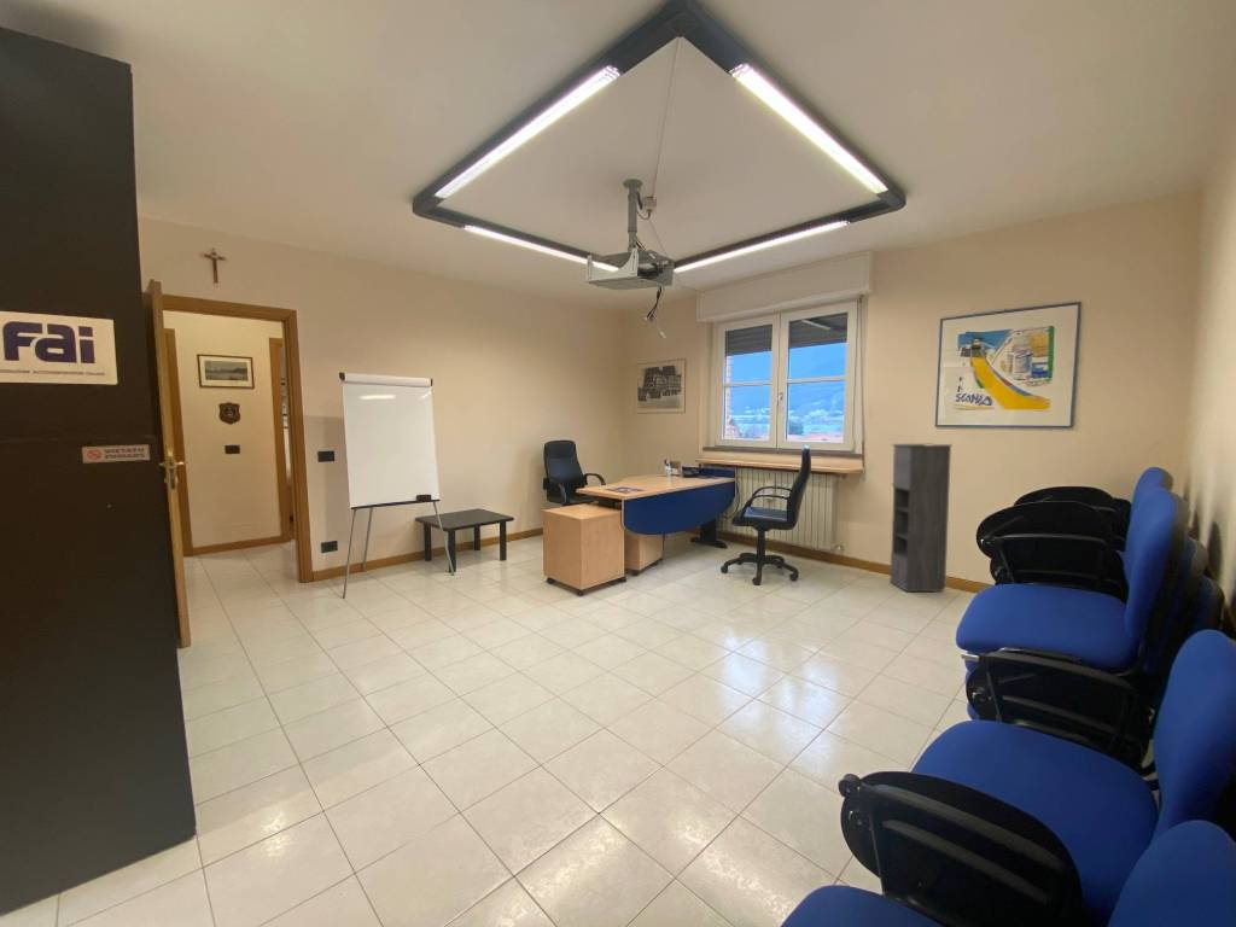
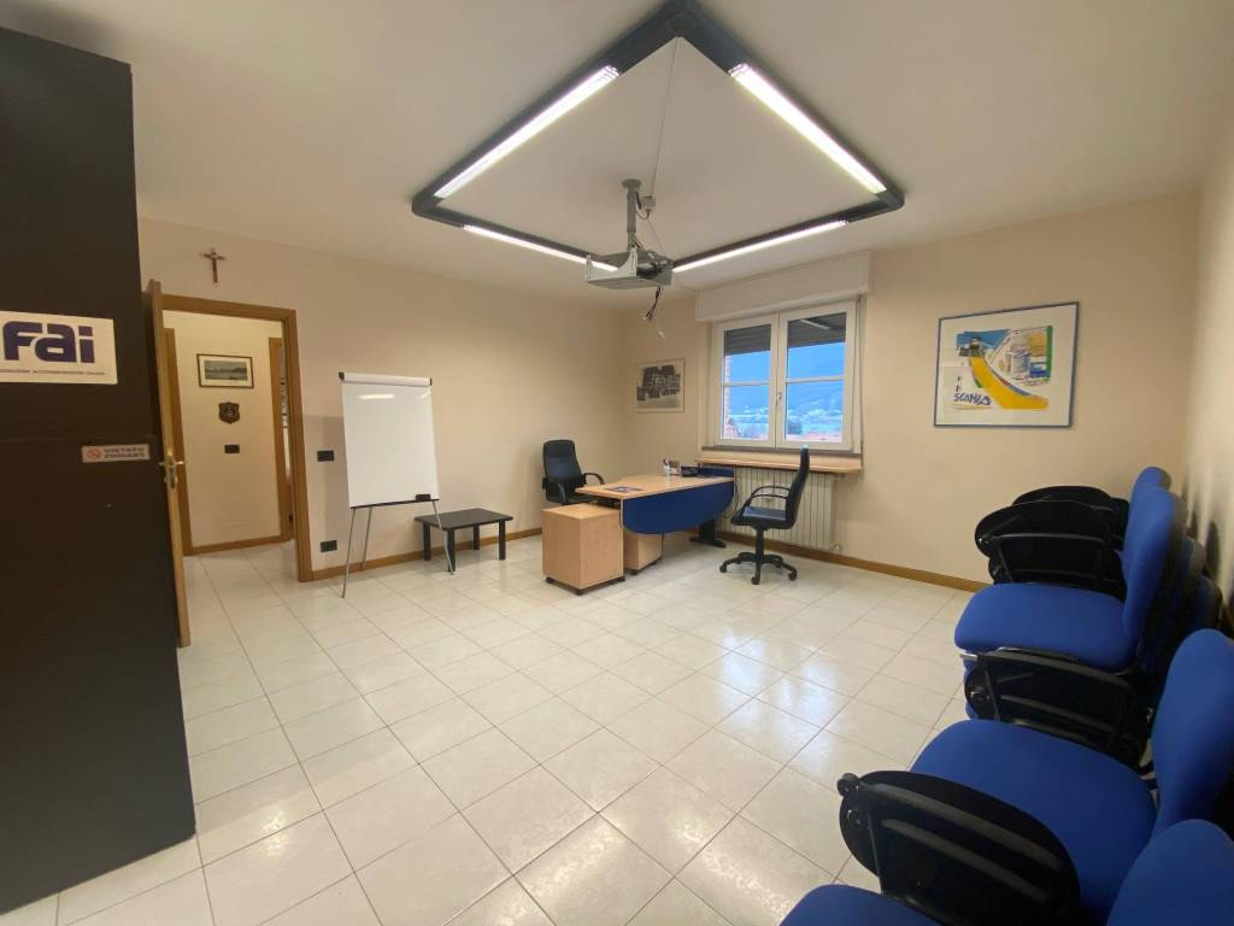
- storage cabinet (917, 515)
